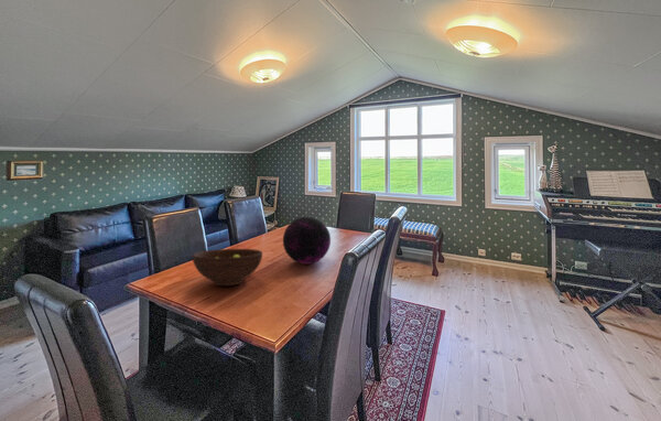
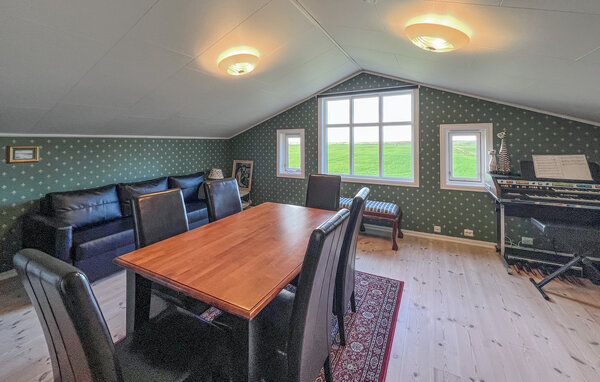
- fruit bowl (228, 268)
- decorative orb (306, 239)
